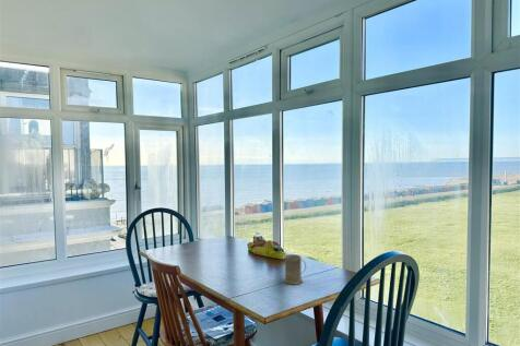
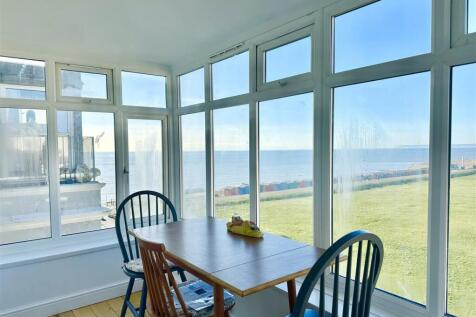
- mug (295, 269)
